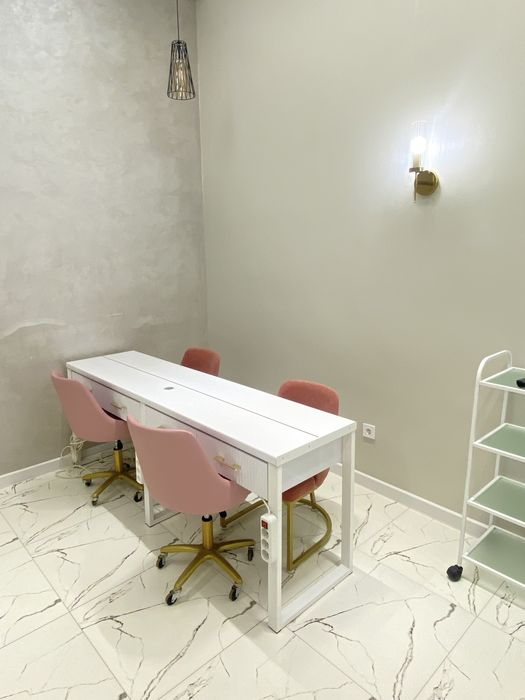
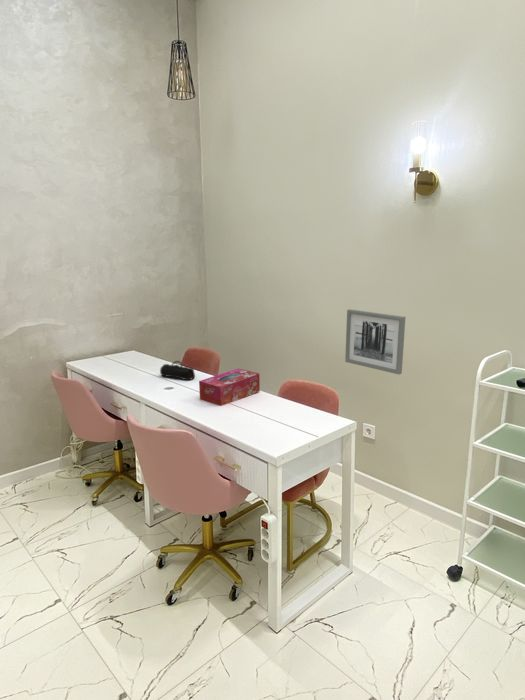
+ pencil case (177, 369)
+ tissue box (230, 386)
+ wall art (373, 340)
